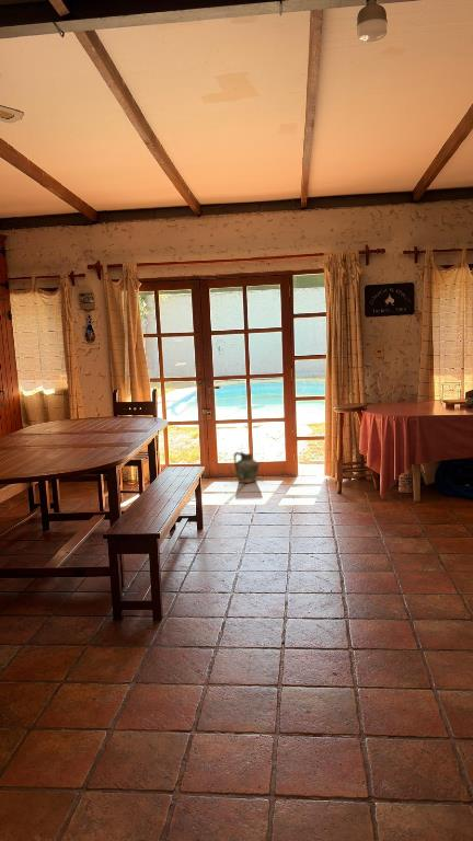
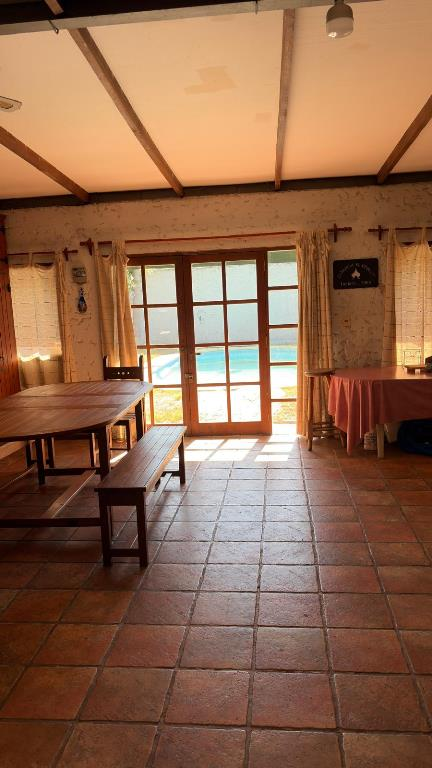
- ceramic jug (246, 465)
